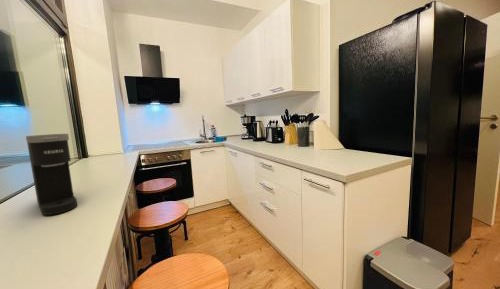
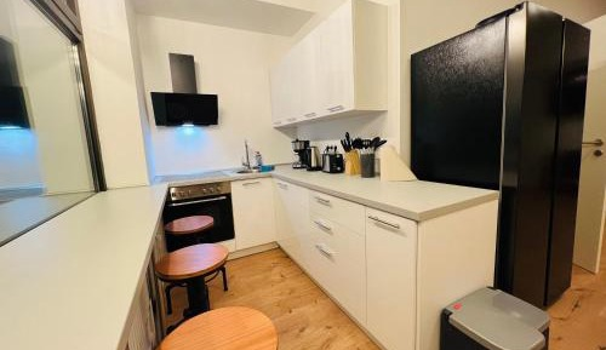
- coffee maker (51, 170)
